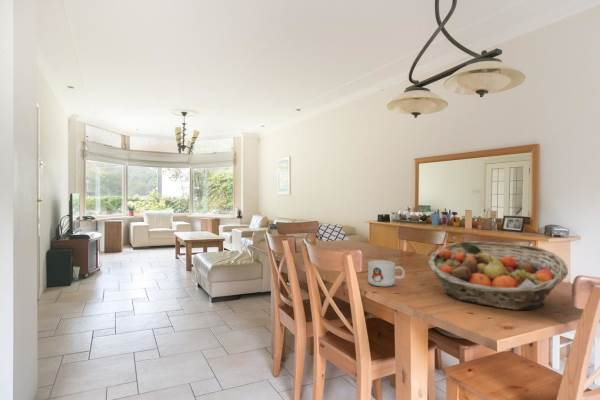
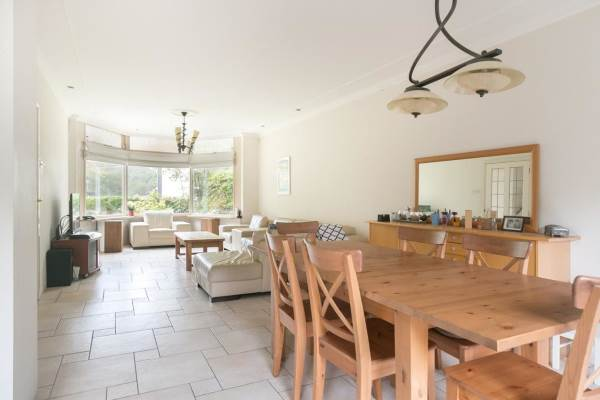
- fruit basket (491, 271)
- mug (386, 273)
